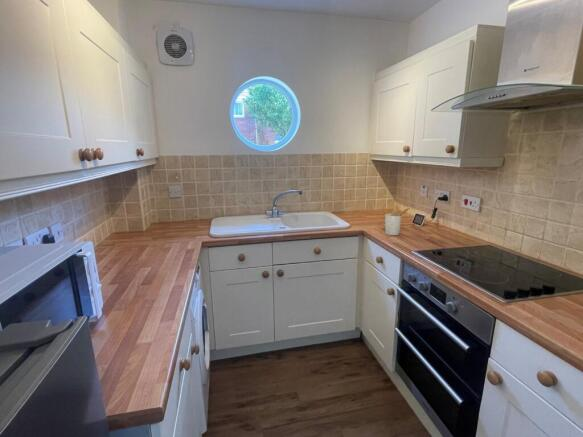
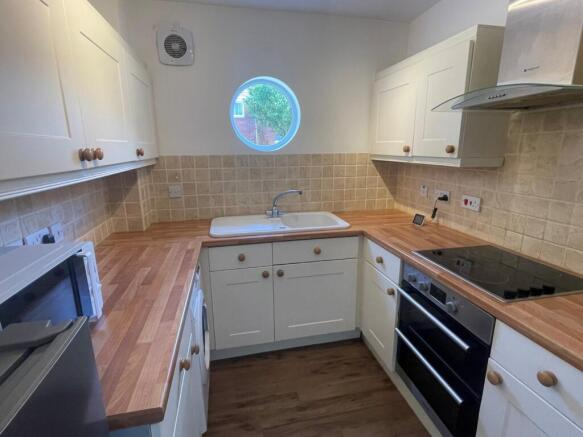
- utensil holder (397, 220)
